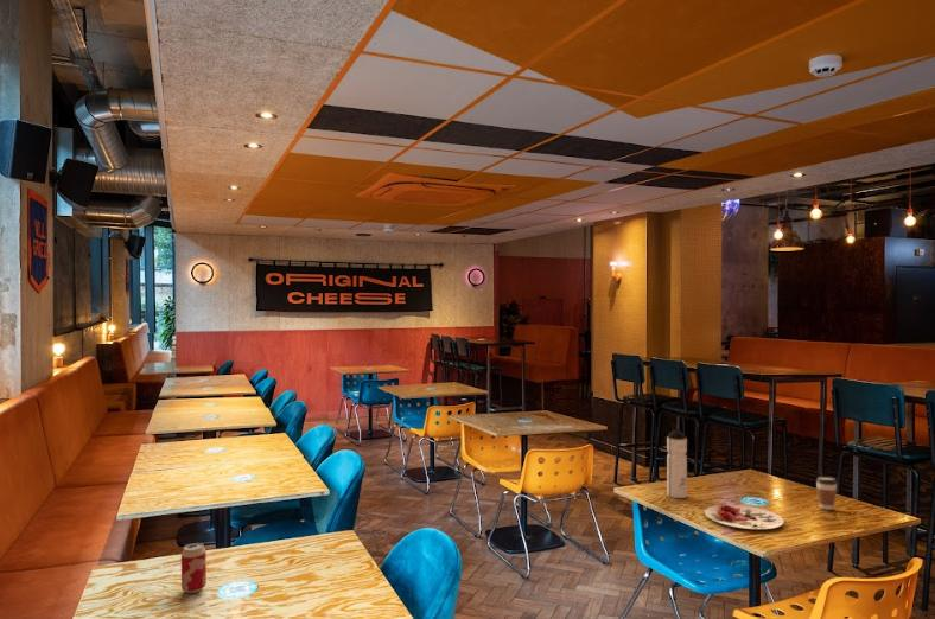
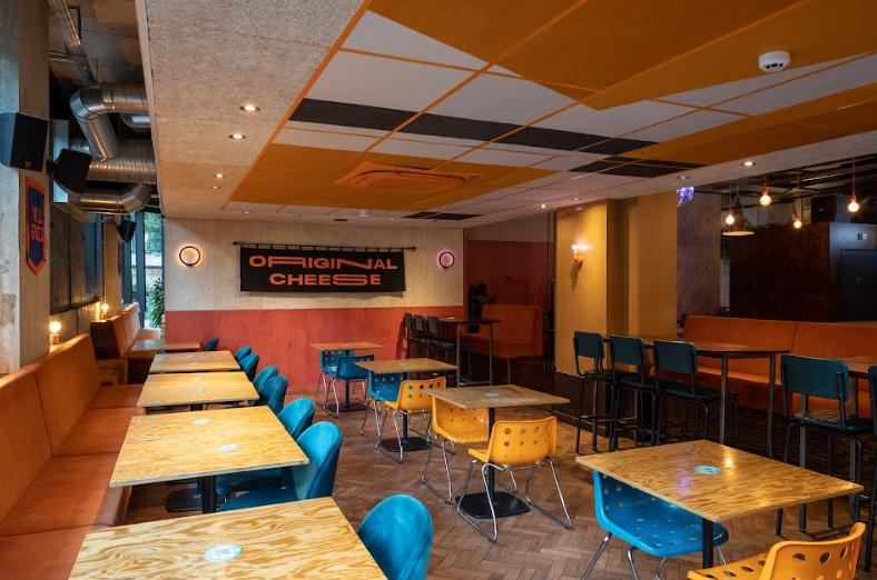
- plate (743, 515)
- coffee cup (826, 492)
- beverage can (193, 568)
- water bottle (676, 461)
